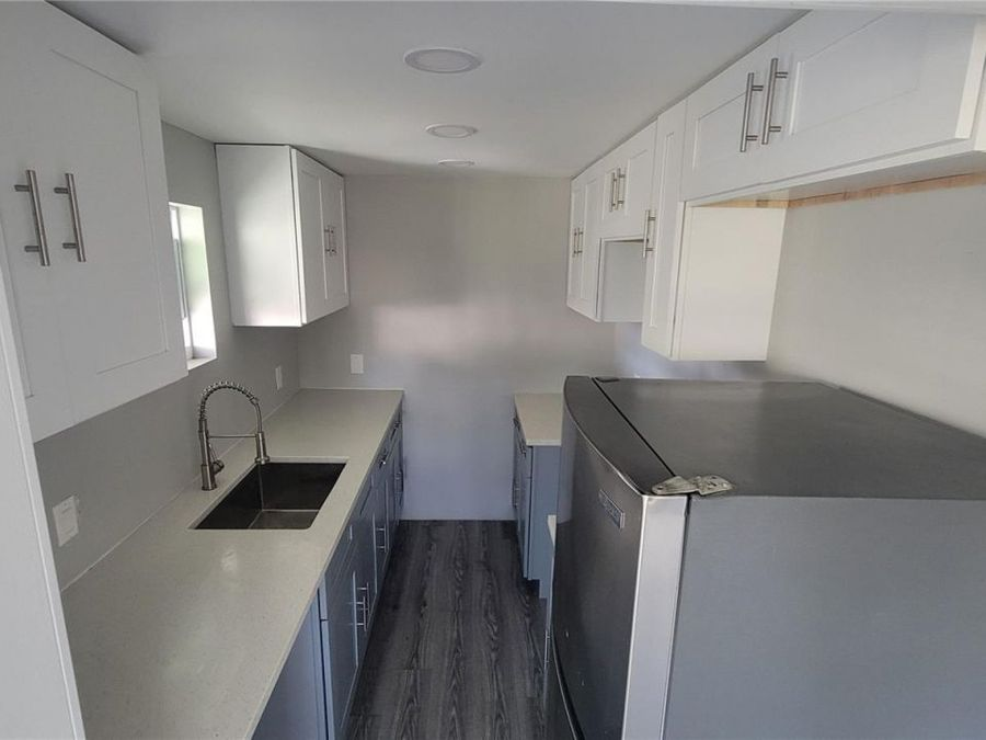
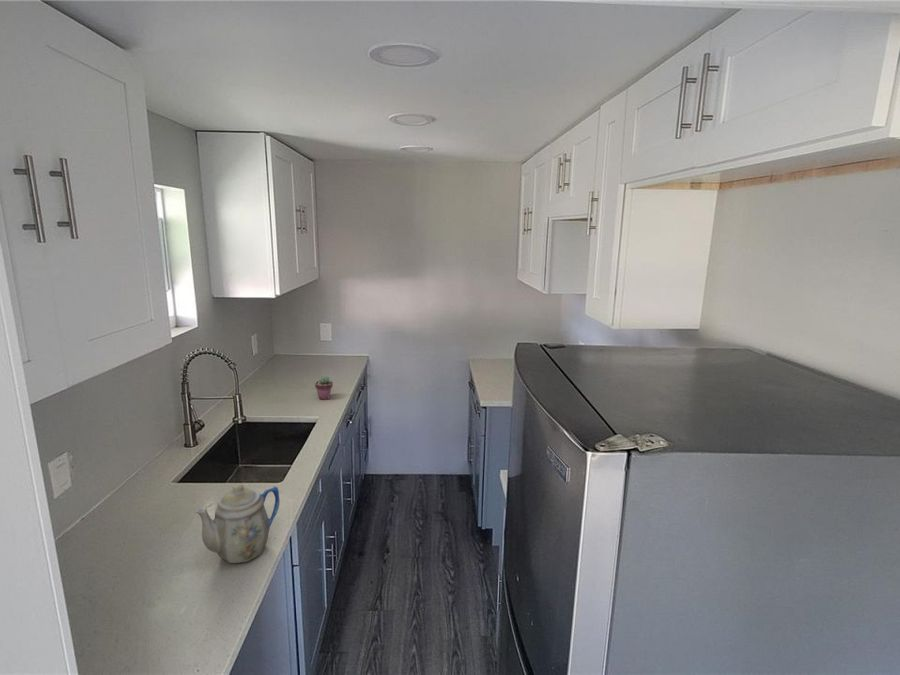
+ teapot (241, 518)
+ potted succulent (324, 387)
